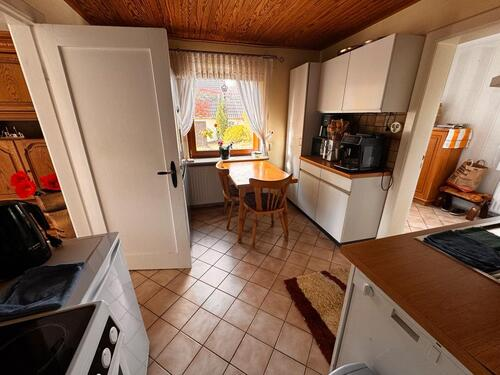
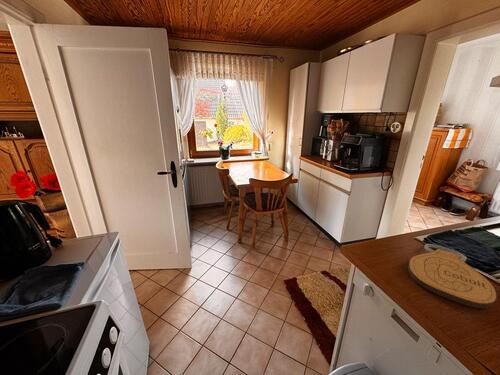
+ key chain (446, 264)
